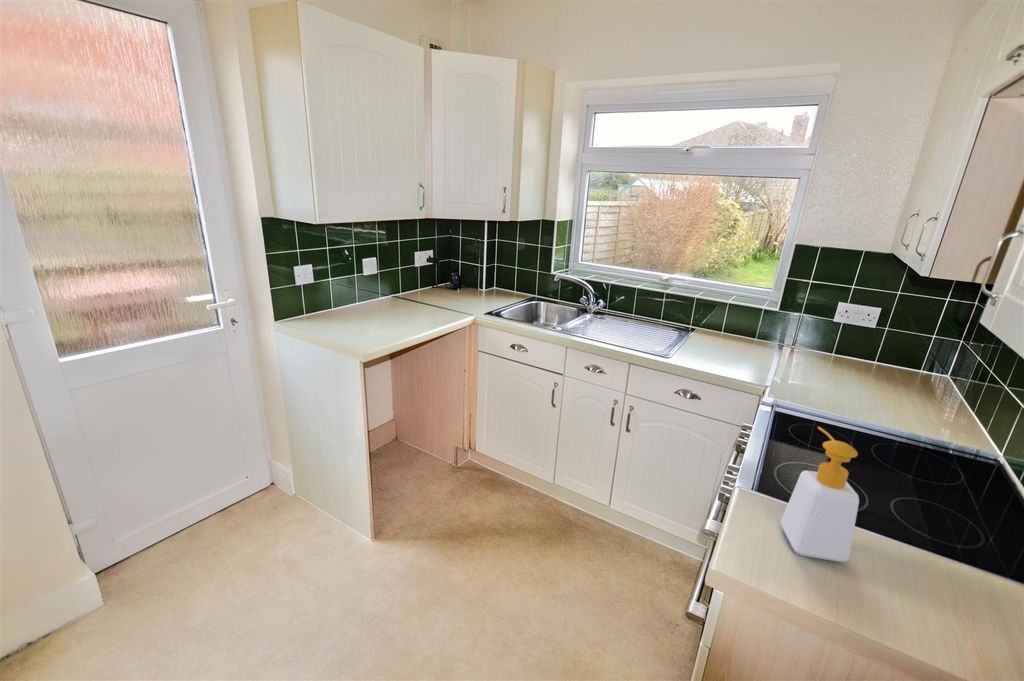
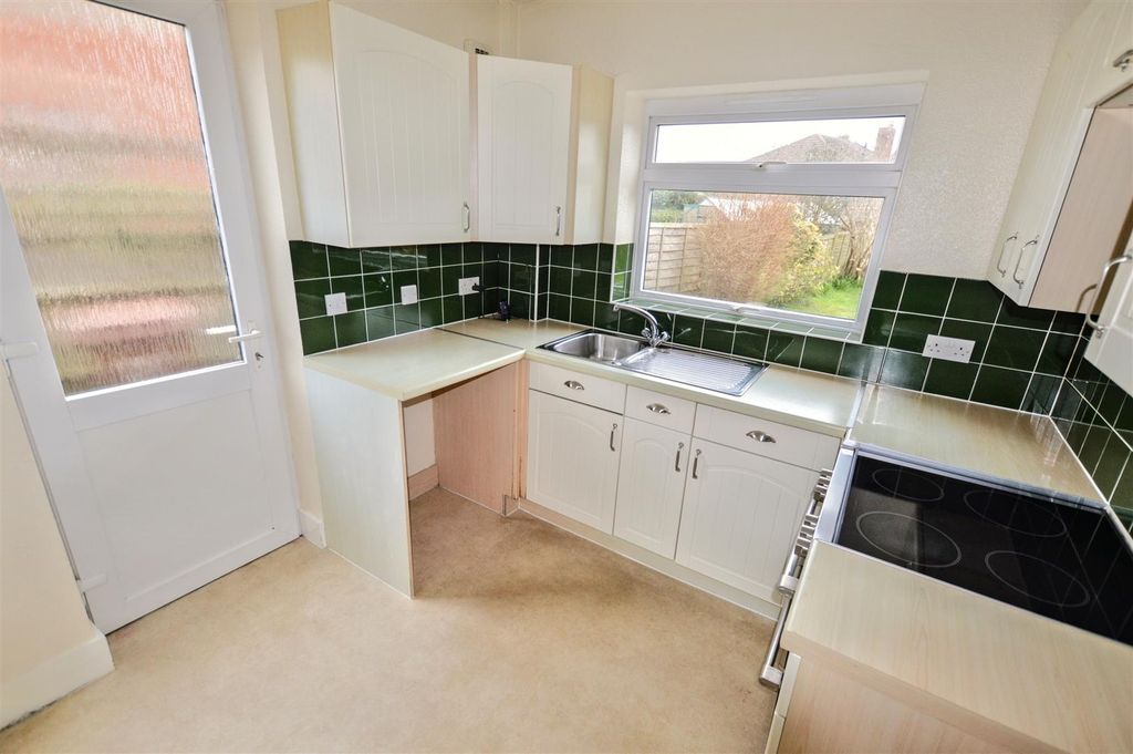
- soap bottle (821, 488)
